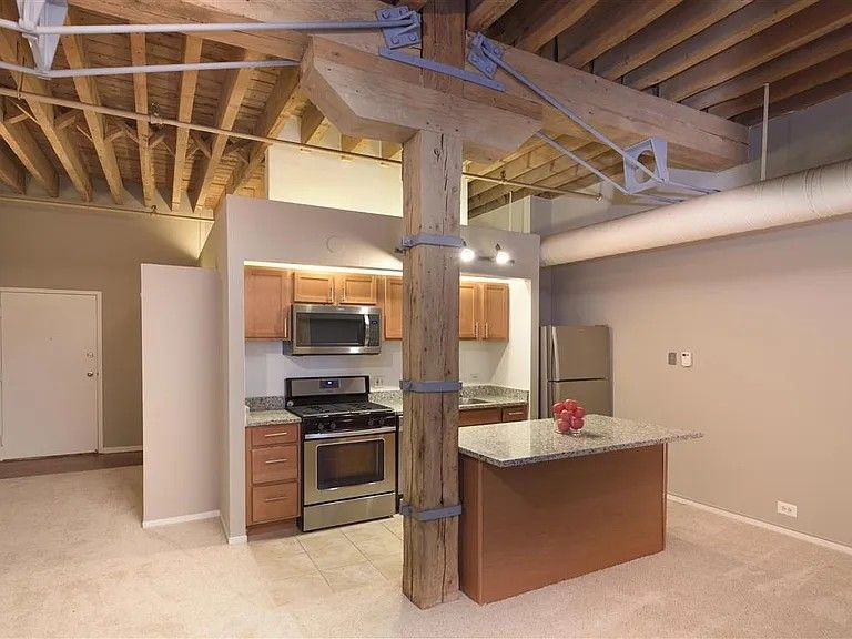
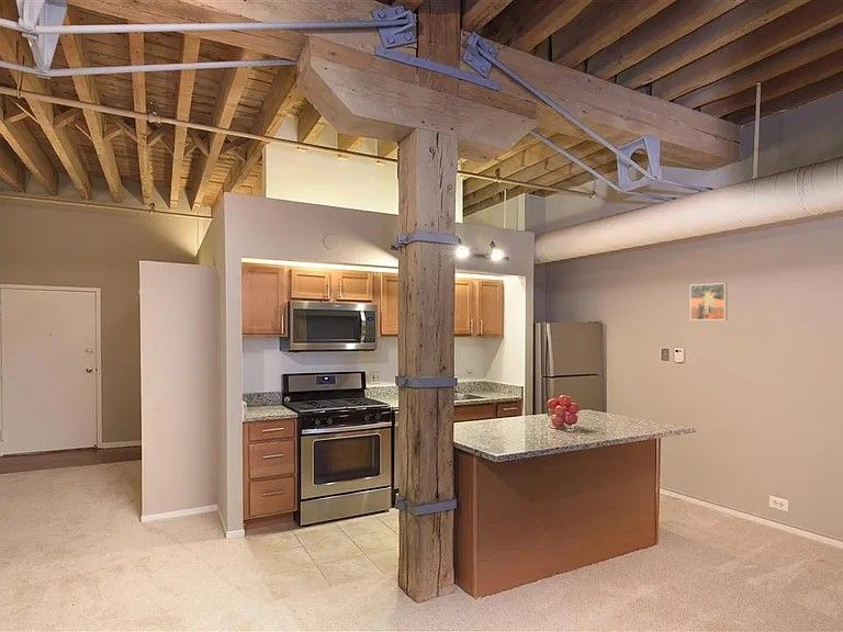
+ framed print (708, 302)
